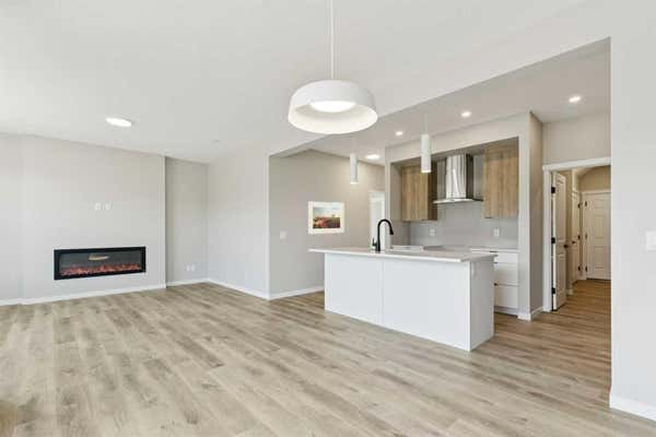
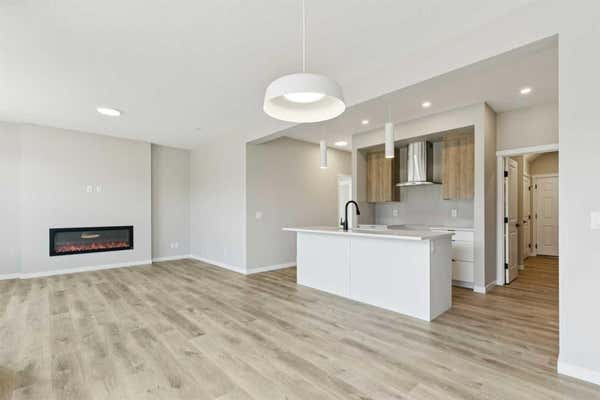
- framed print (326, 217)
